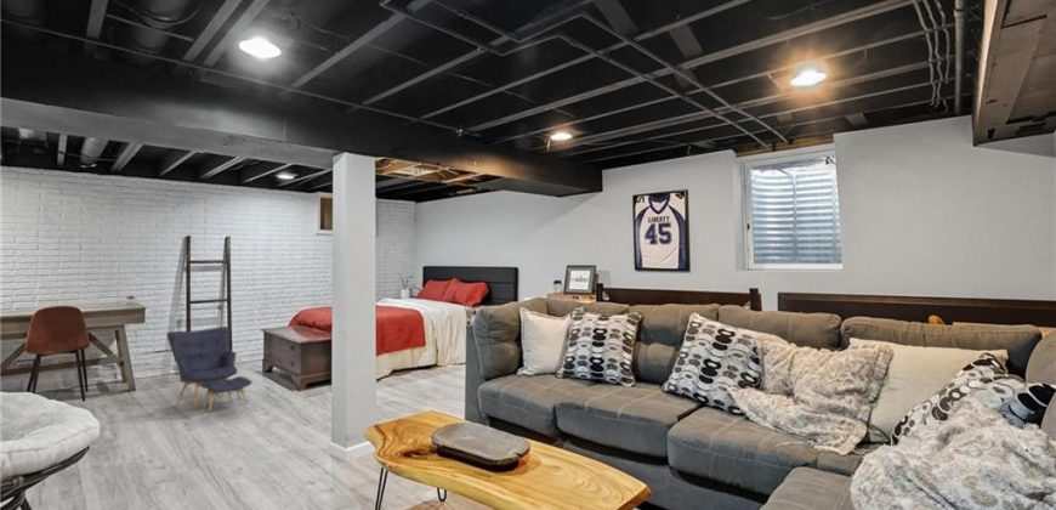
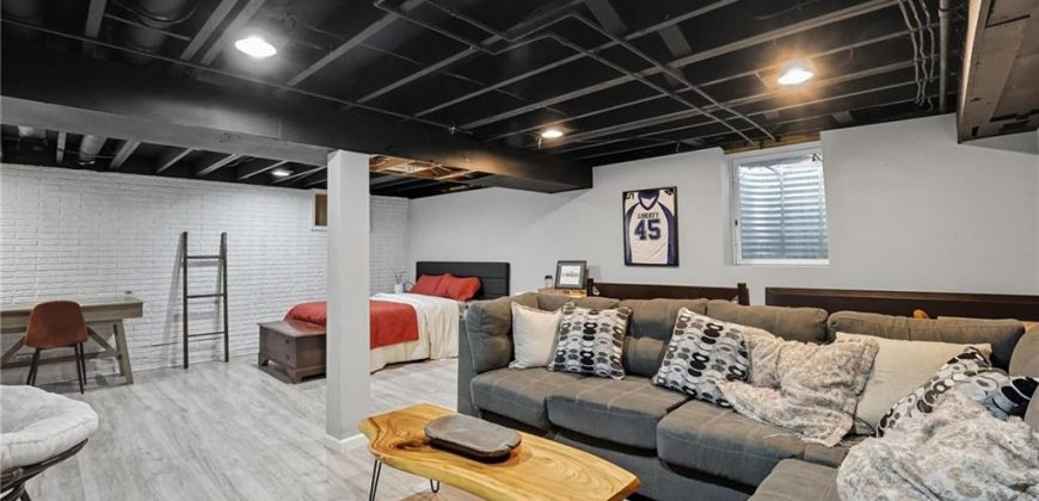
- armchair (211, 368)
